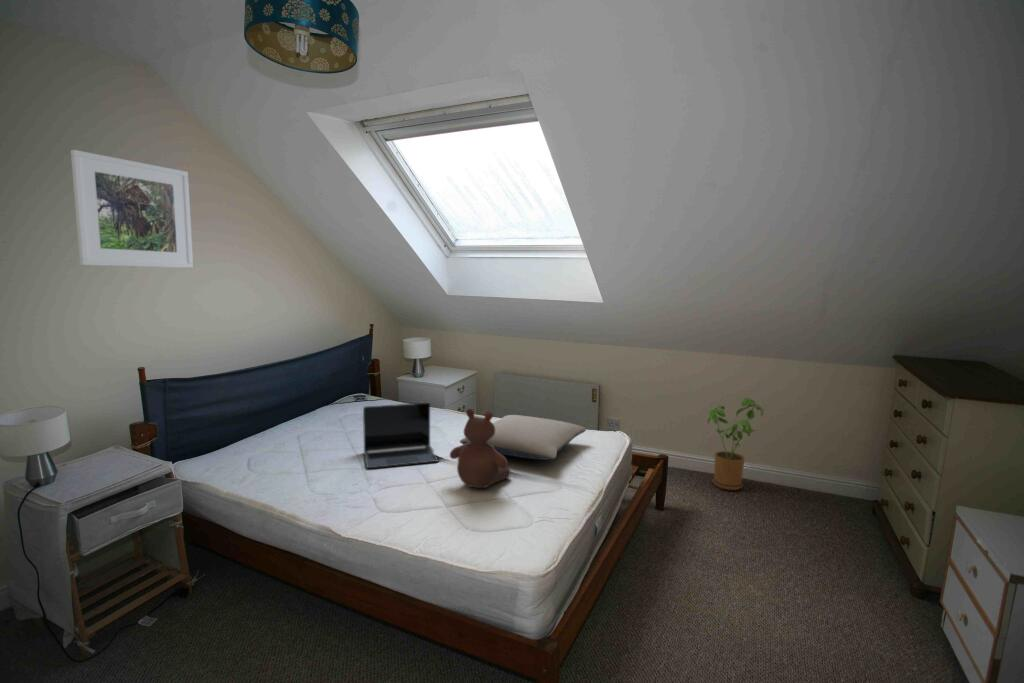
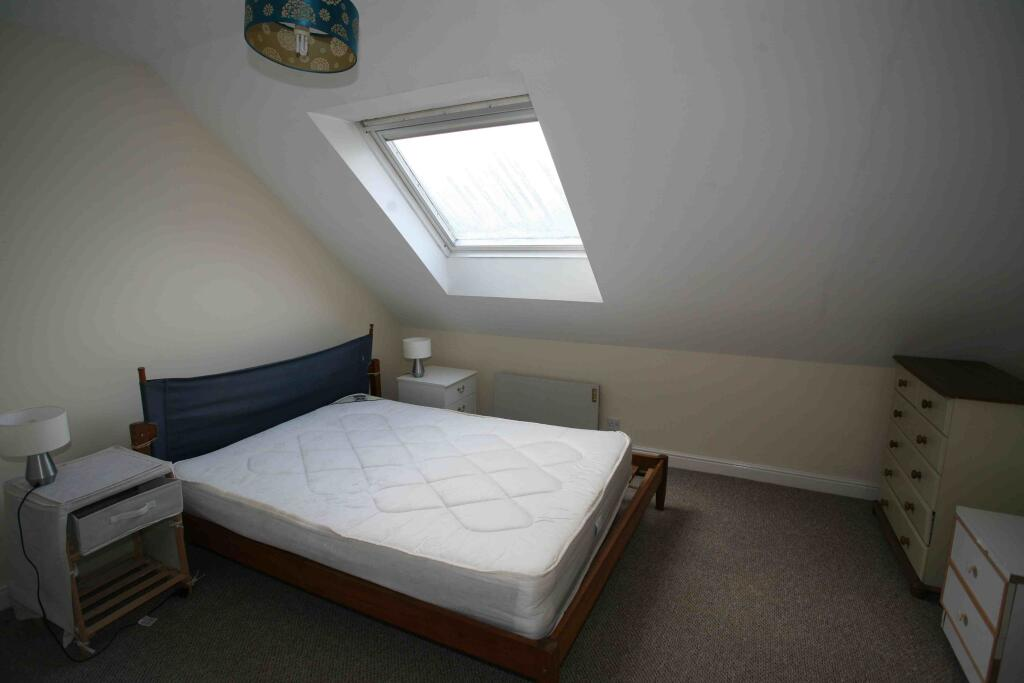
- pillow (525, 435)
- stuffed bear (483, 445)
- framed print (138, 214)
- house plant (733, 442)
- laptop (400, 433)
